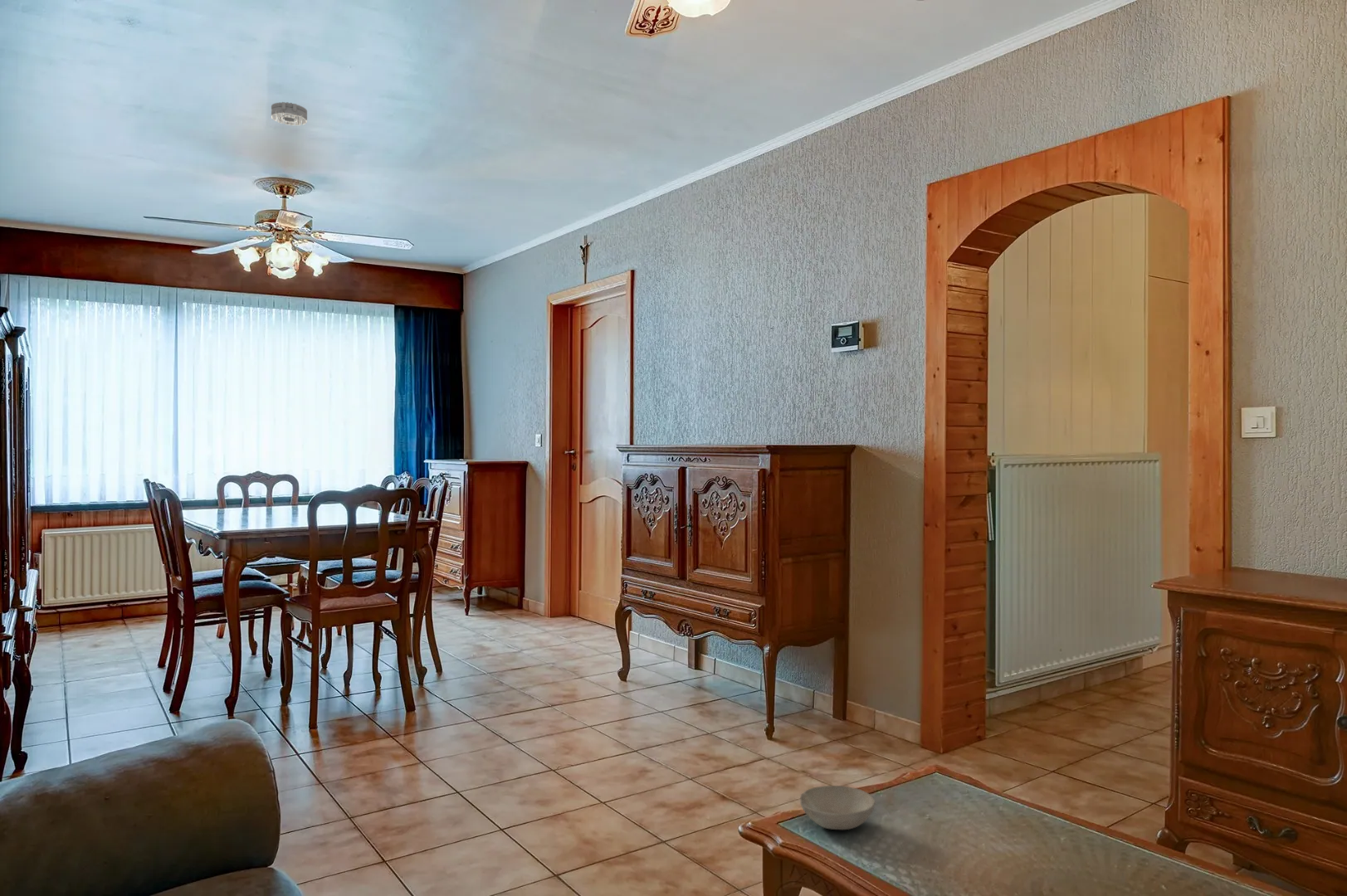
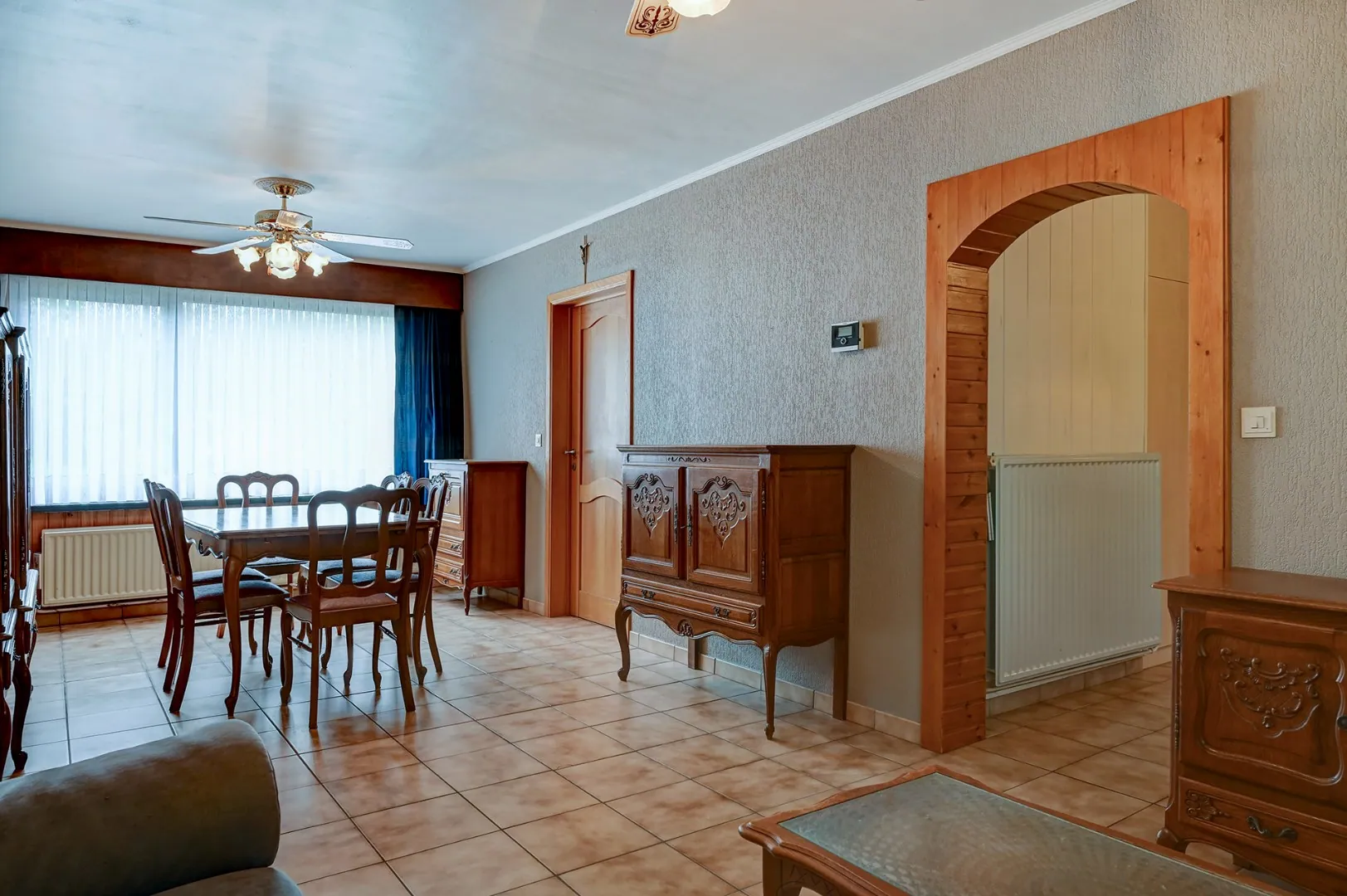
- bowl (837, 811)
- smoke detector (289, 113)
